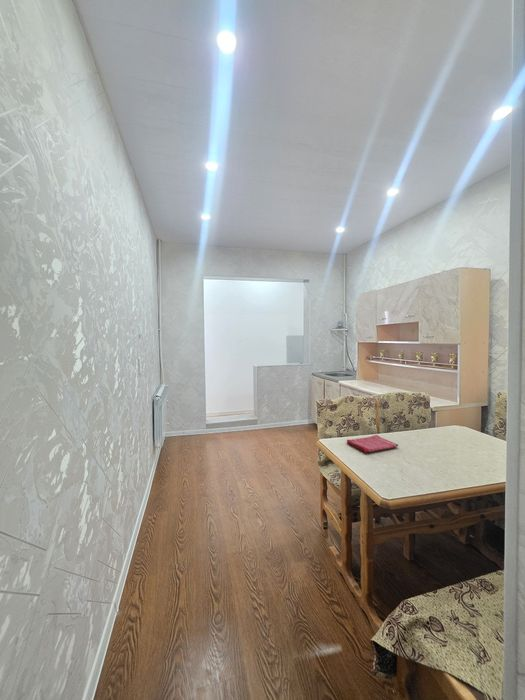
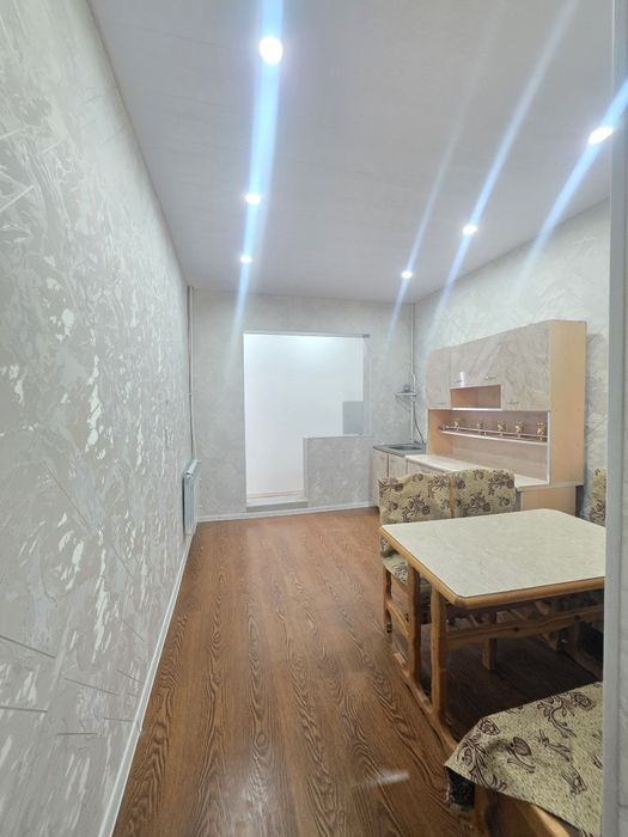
- dish towel (371, 443)
